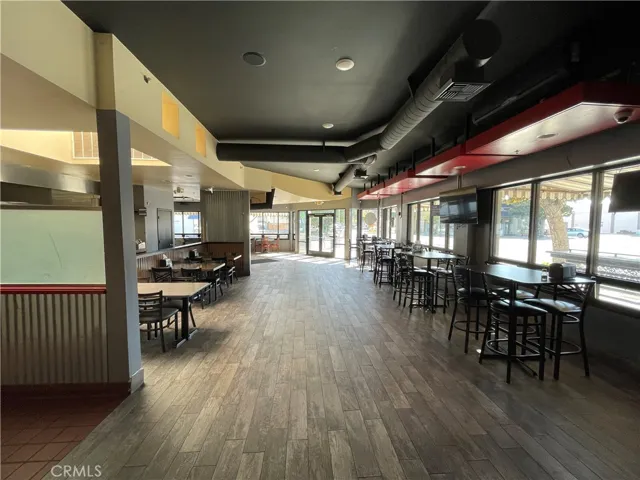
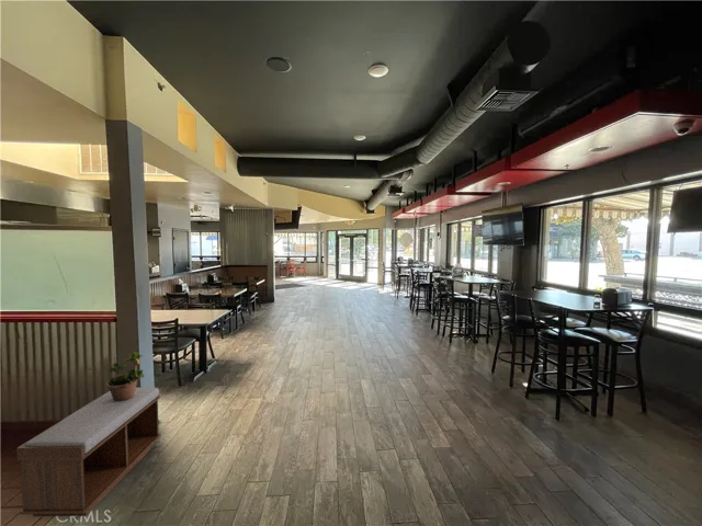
+ bench (102, 442)
+ potted plant (123, 375)
